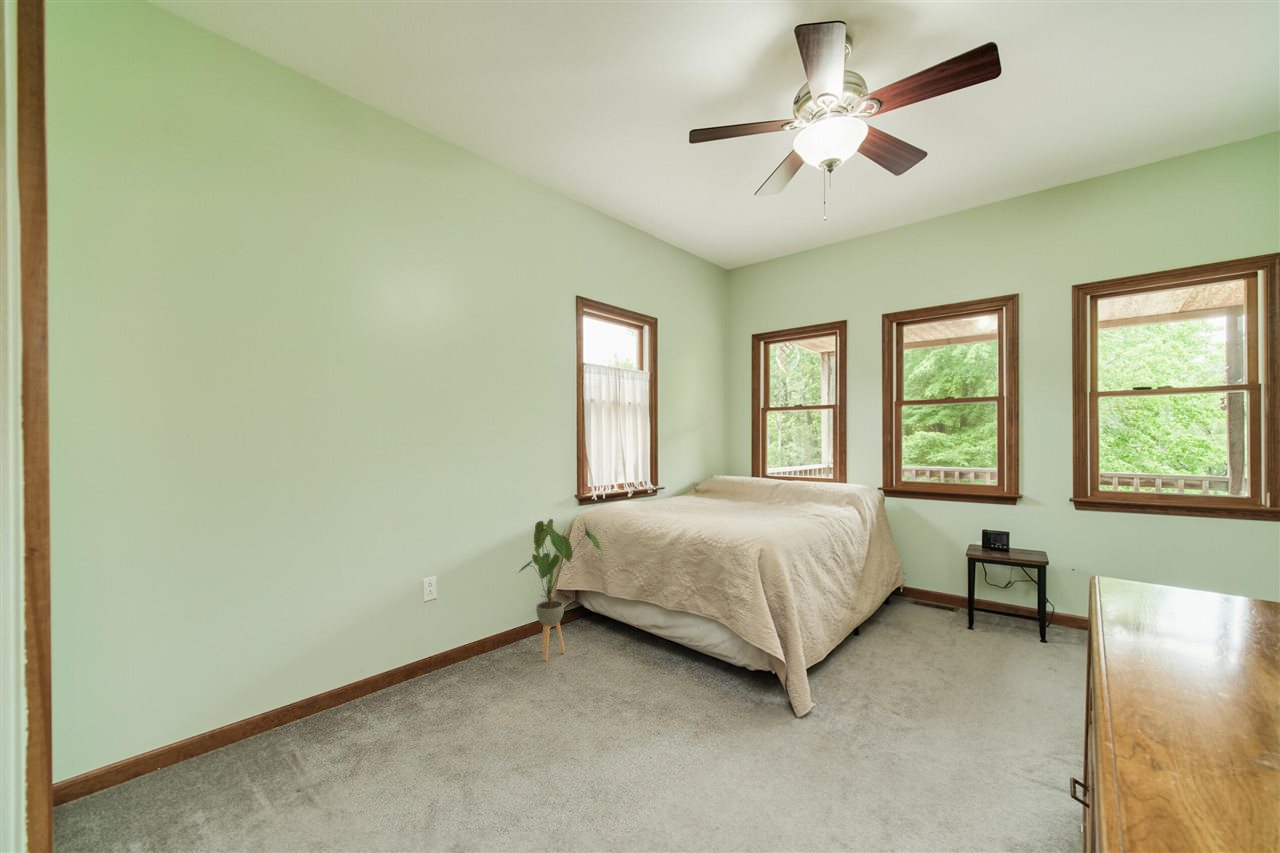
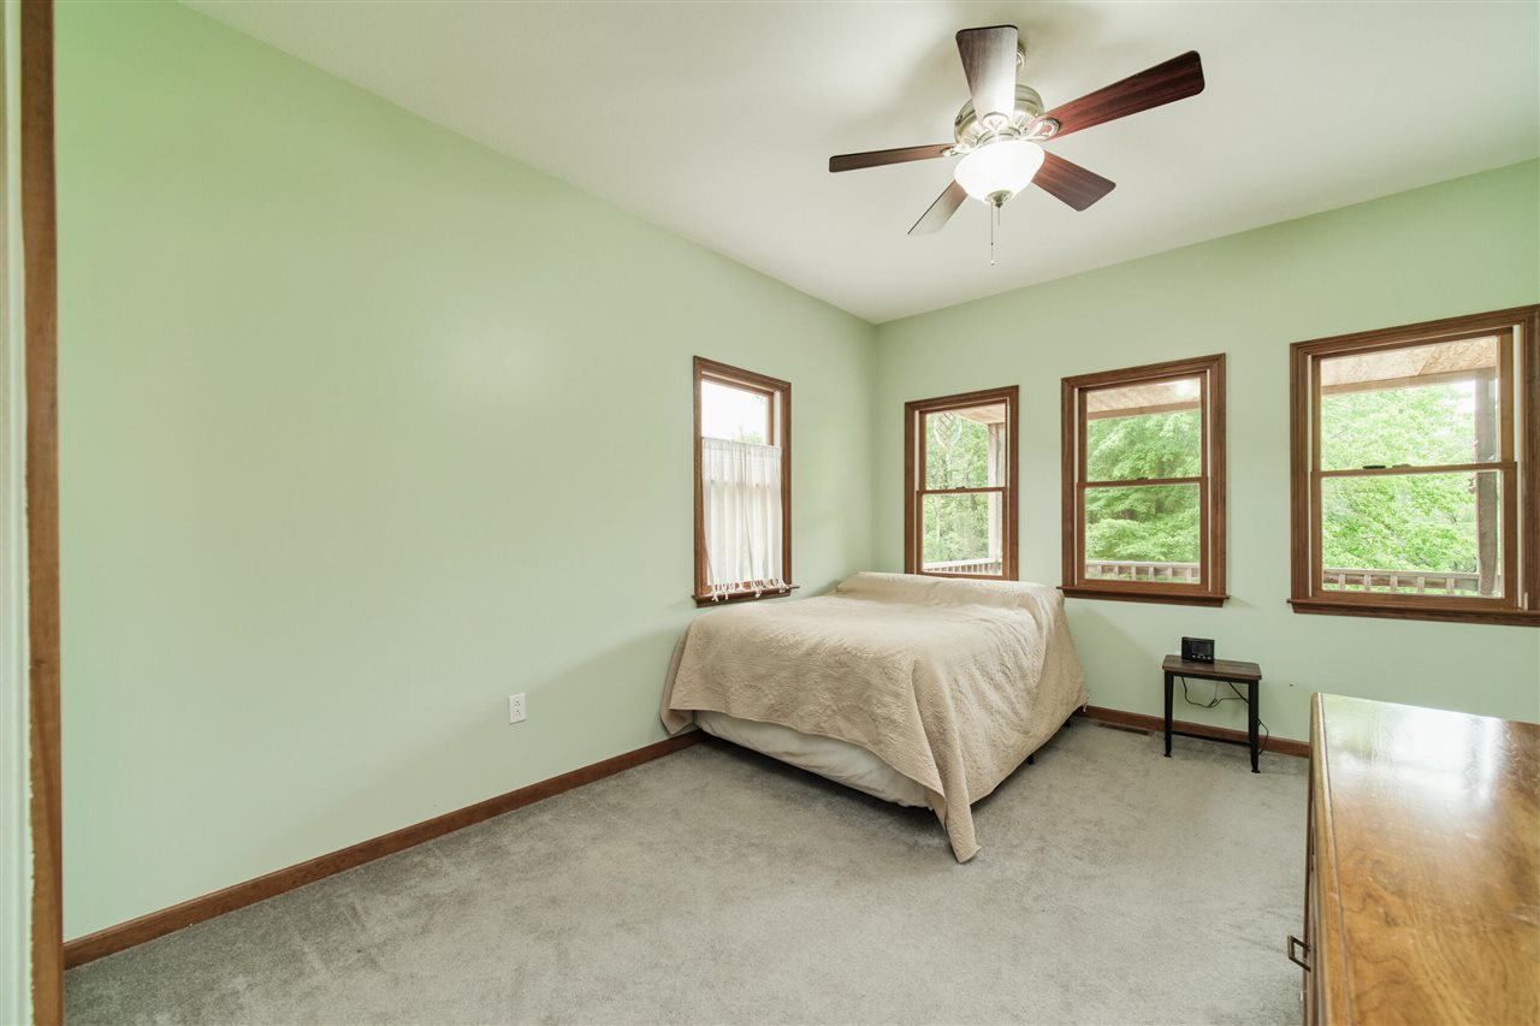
- house plant (553, 585)
